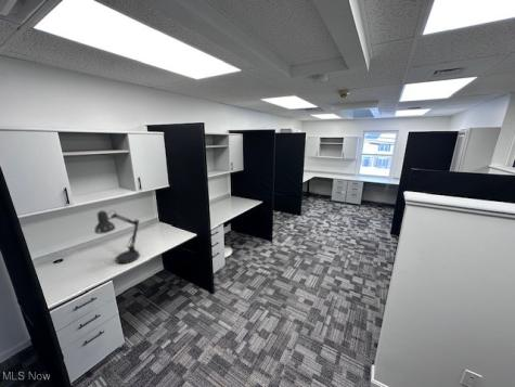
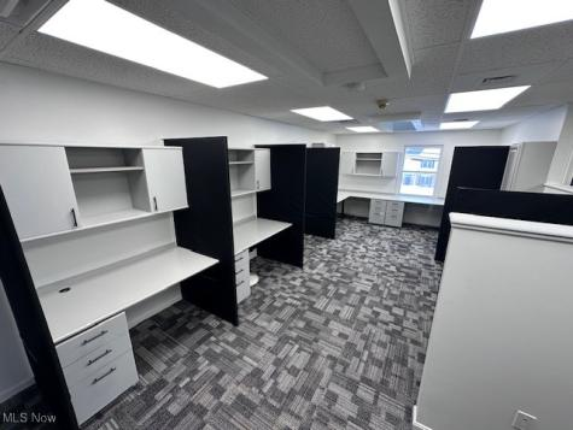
- desk lamp (114, 229)
